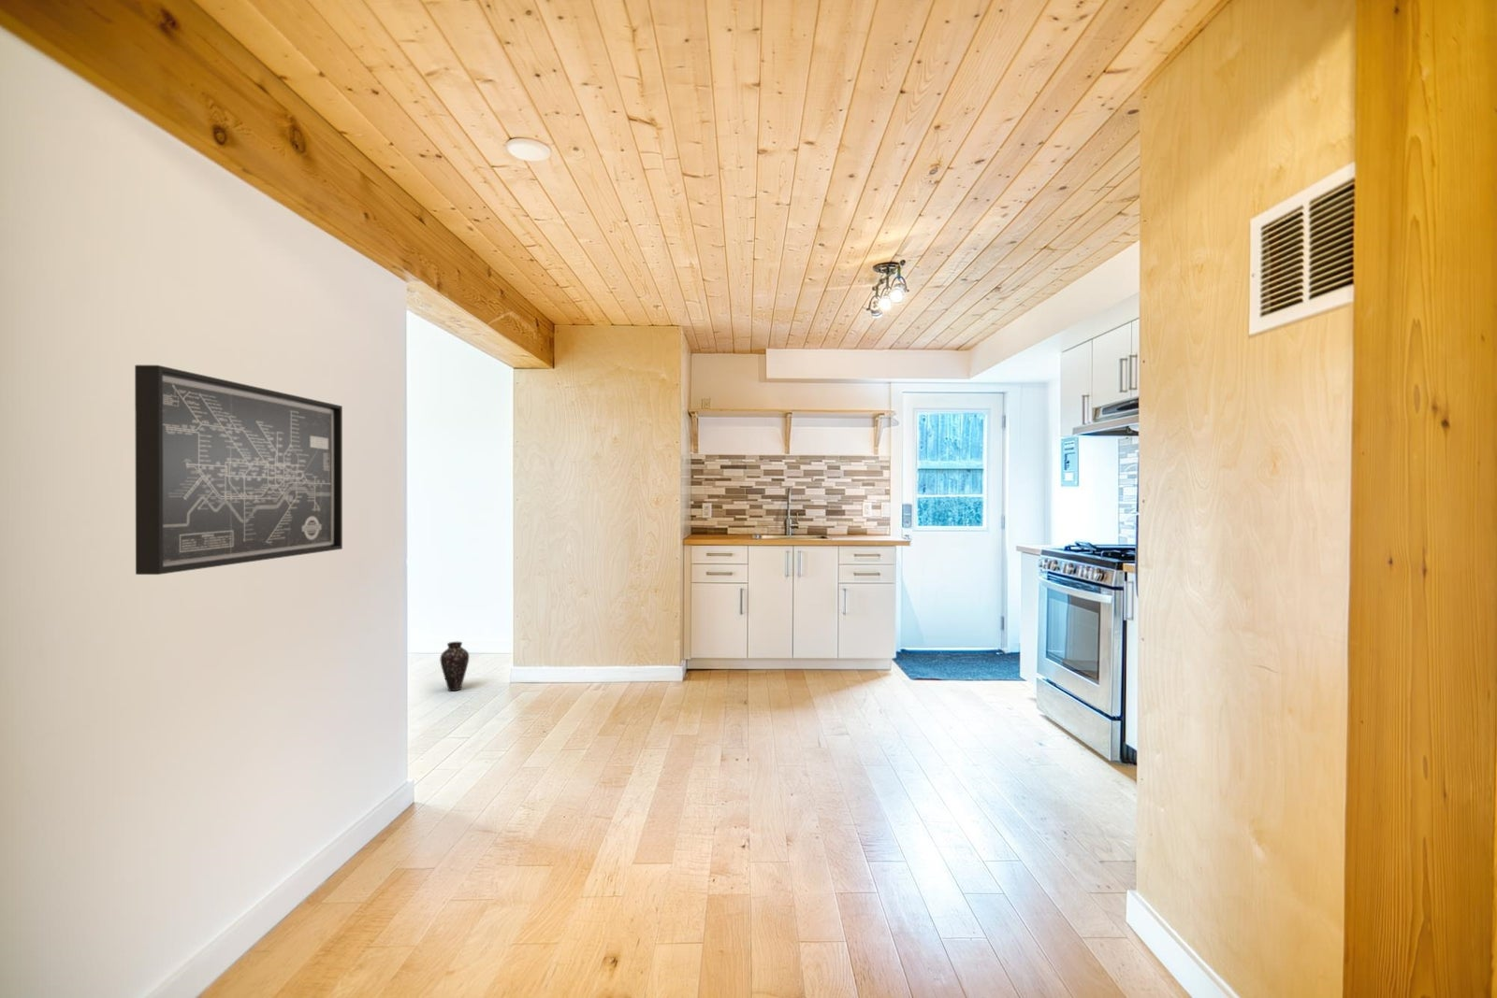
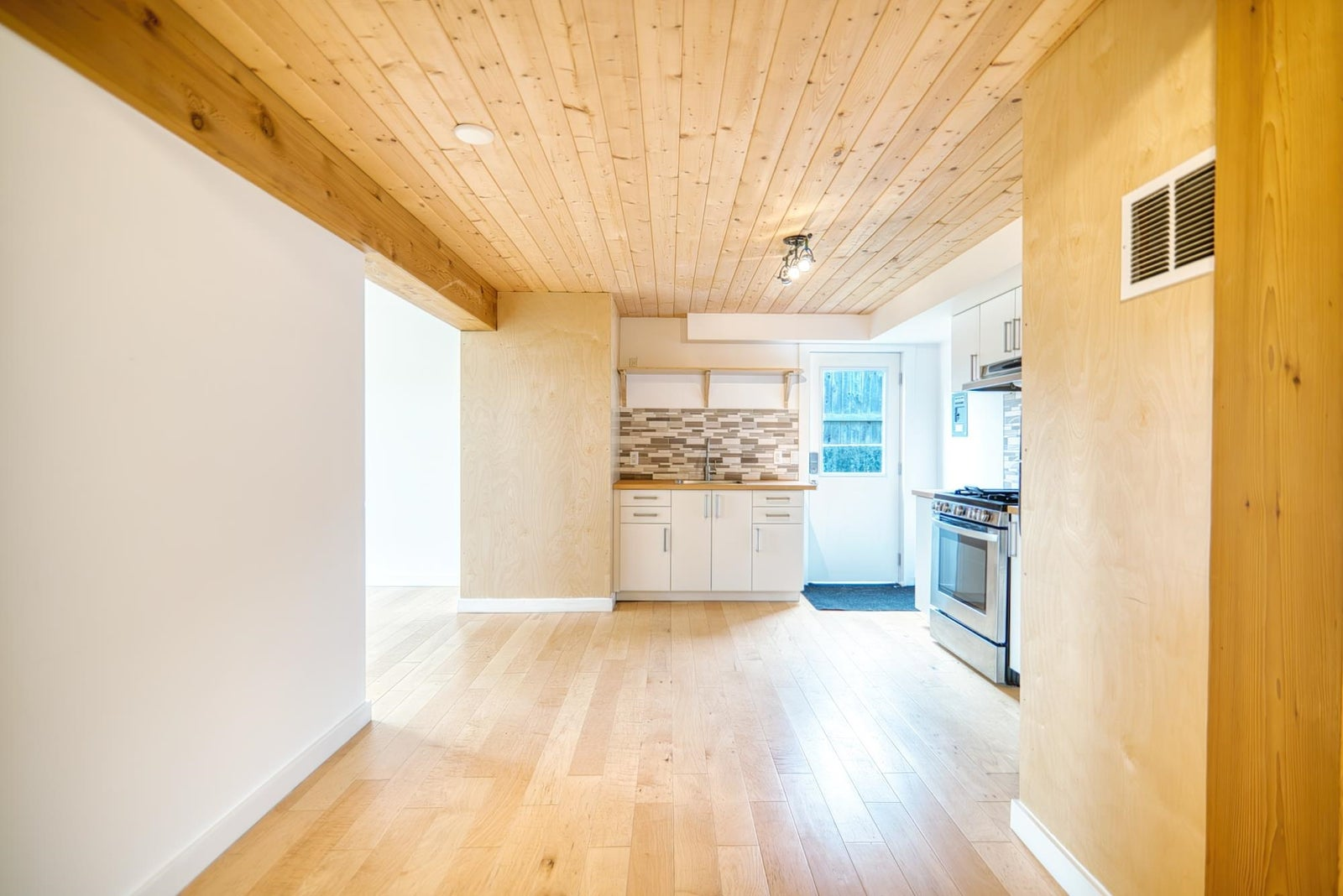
- wall art (257, 473)
- vase (455, 665)
